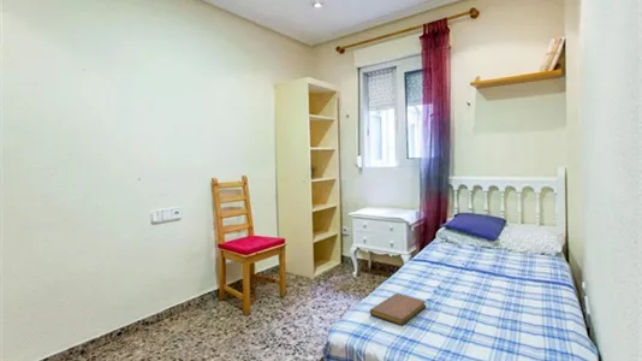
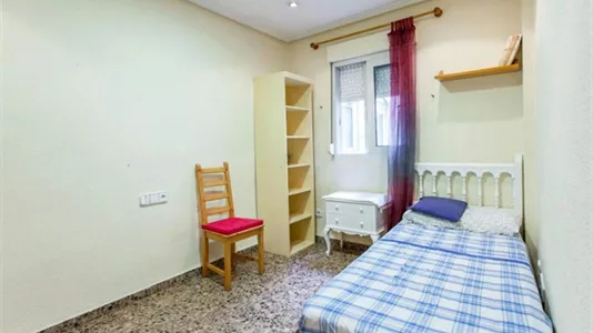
- notebook (398, 307)
